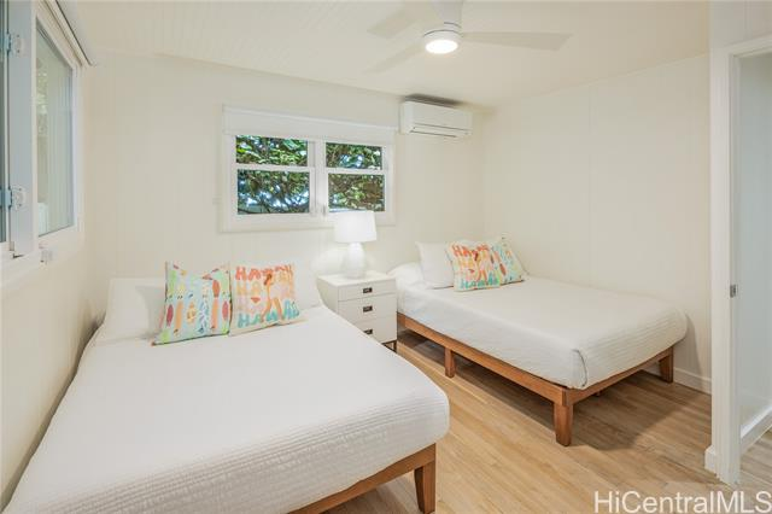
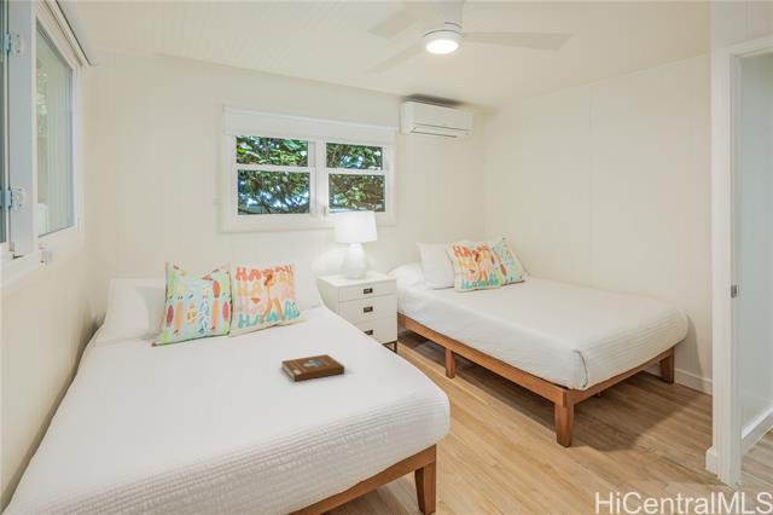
+ book (312, 366)
